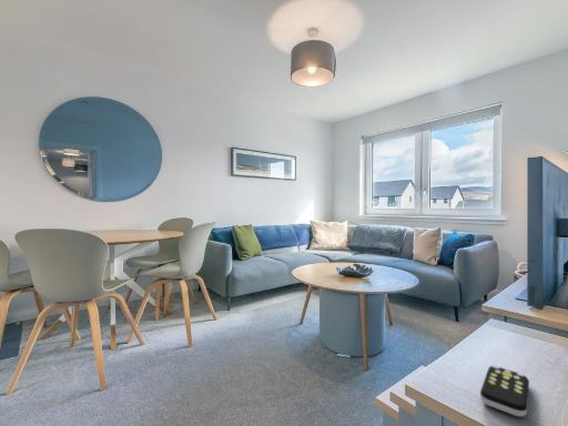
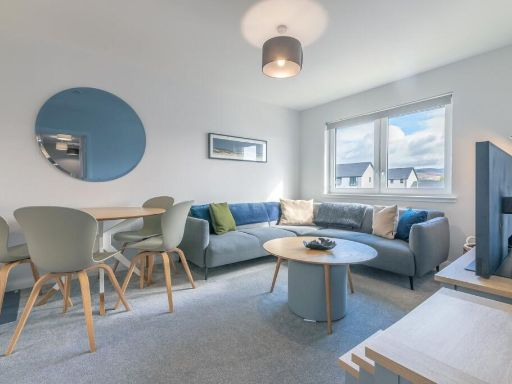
- remote control (505, 387)
